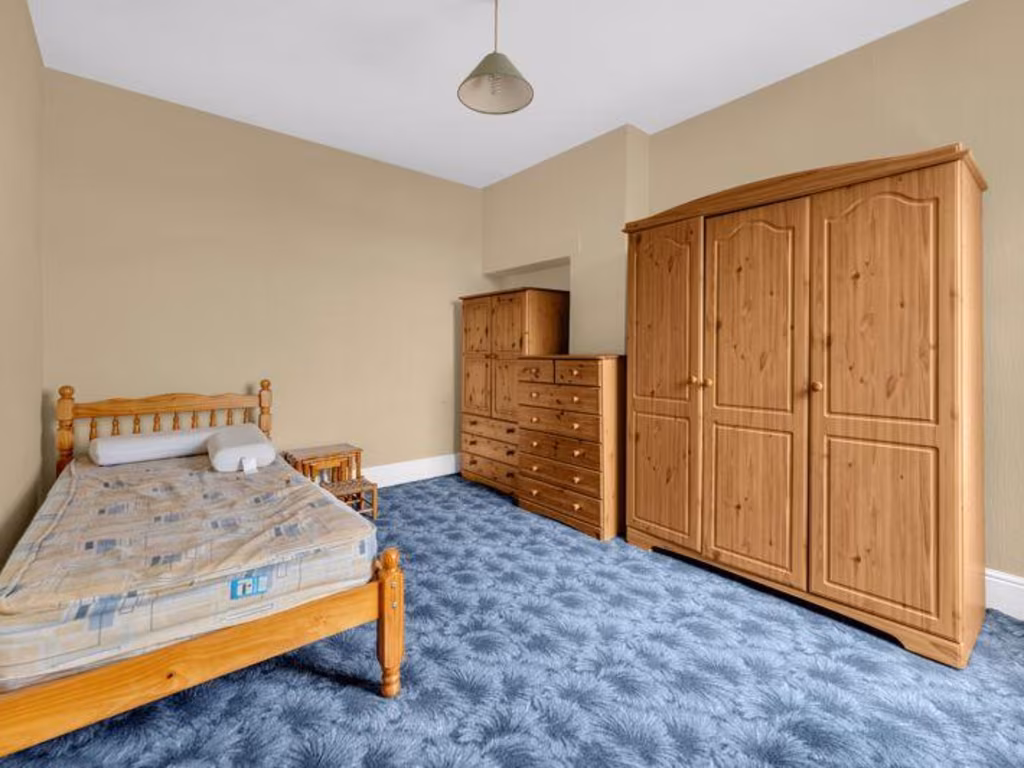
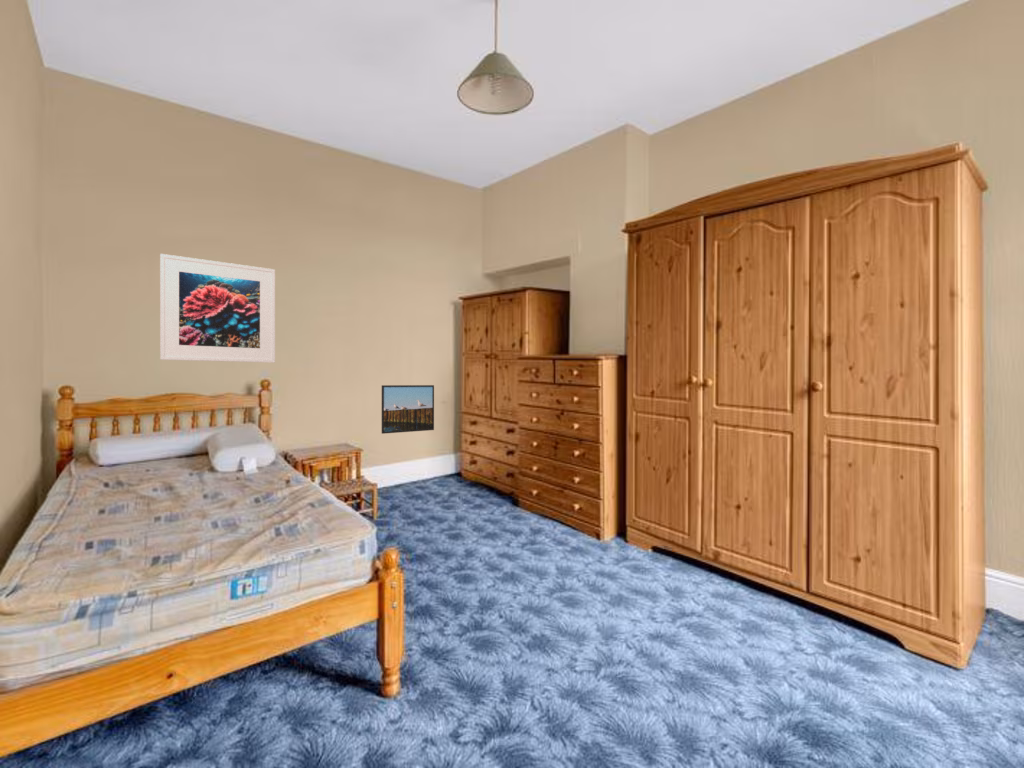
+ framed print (408, 408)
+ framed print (221, 311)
